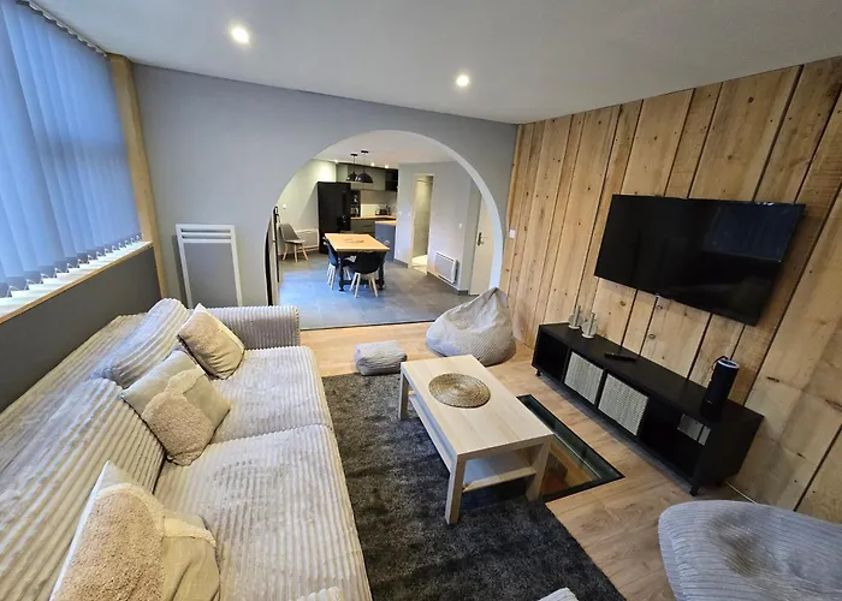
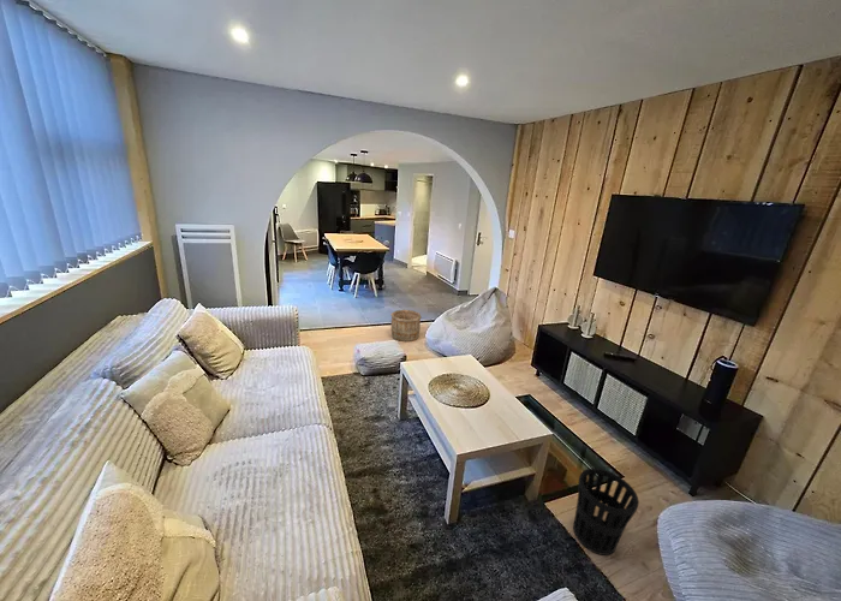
+ wastebasket (601, 512)
+ wooden bucket (405, 325)
